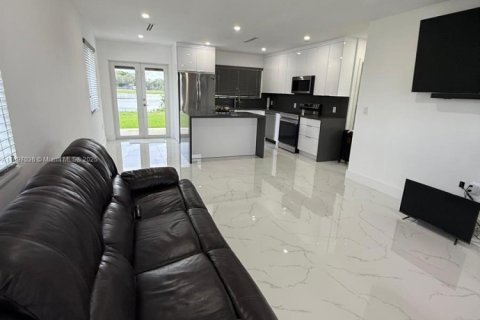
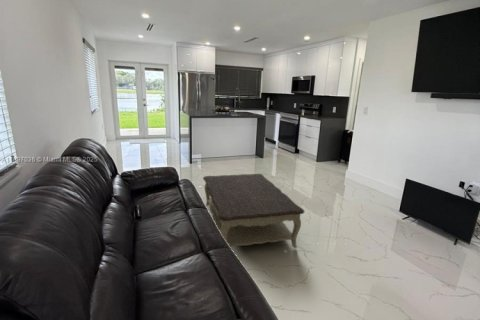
+ coffee table (245, 207)
